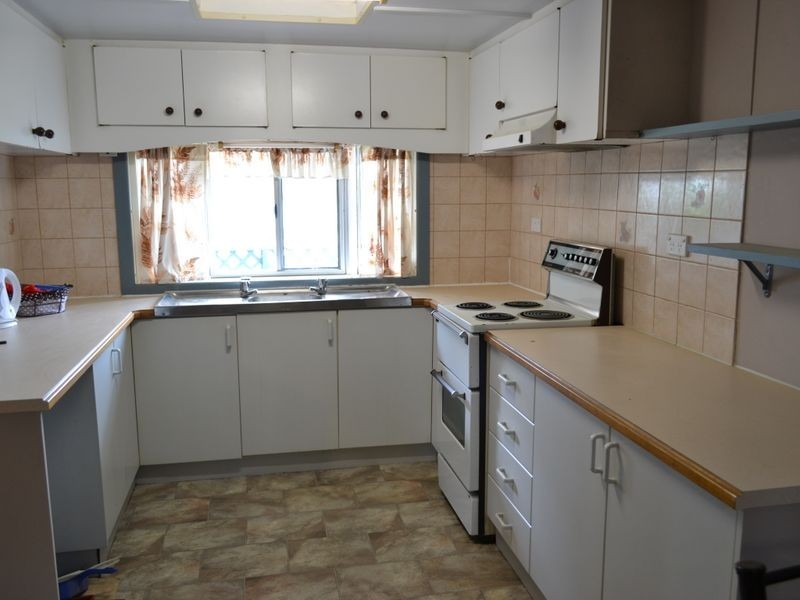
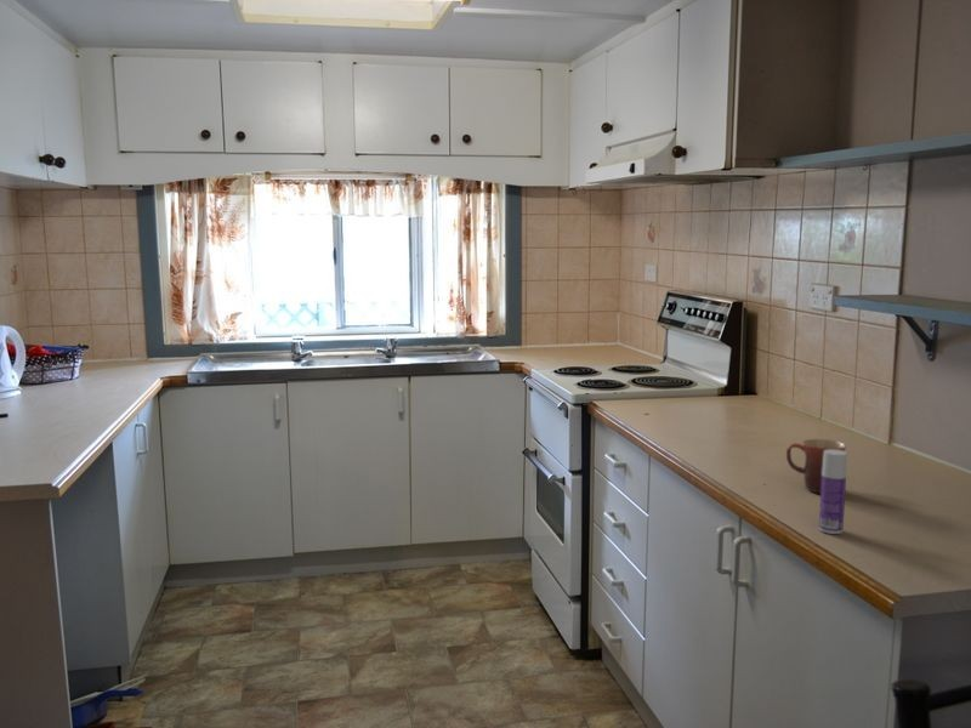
+ bottle (833, 491)
+ mug (814, 466)
